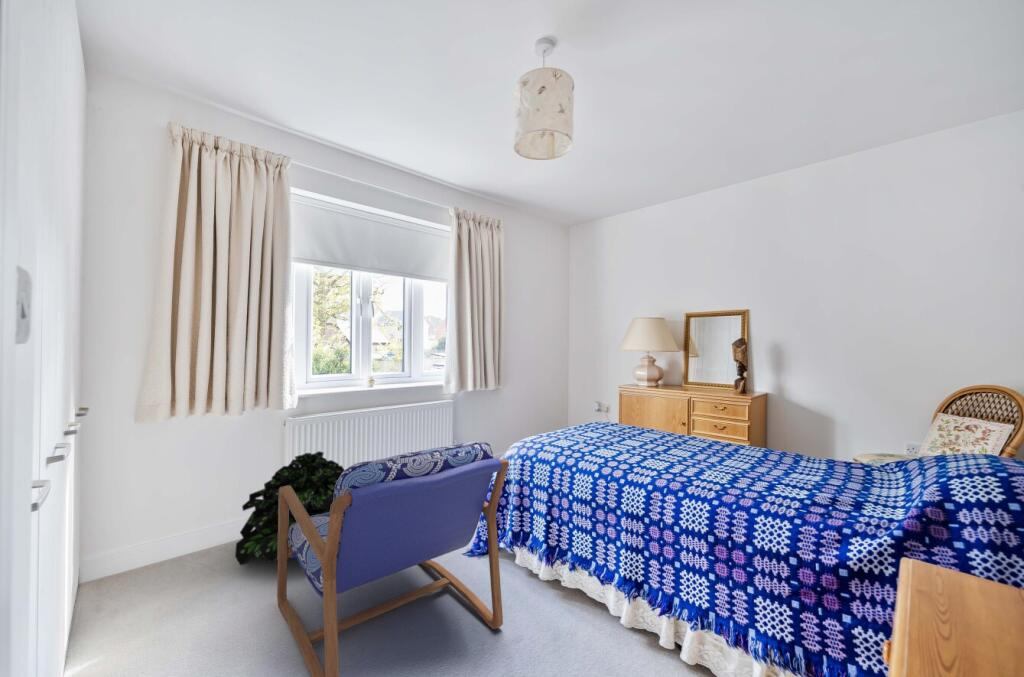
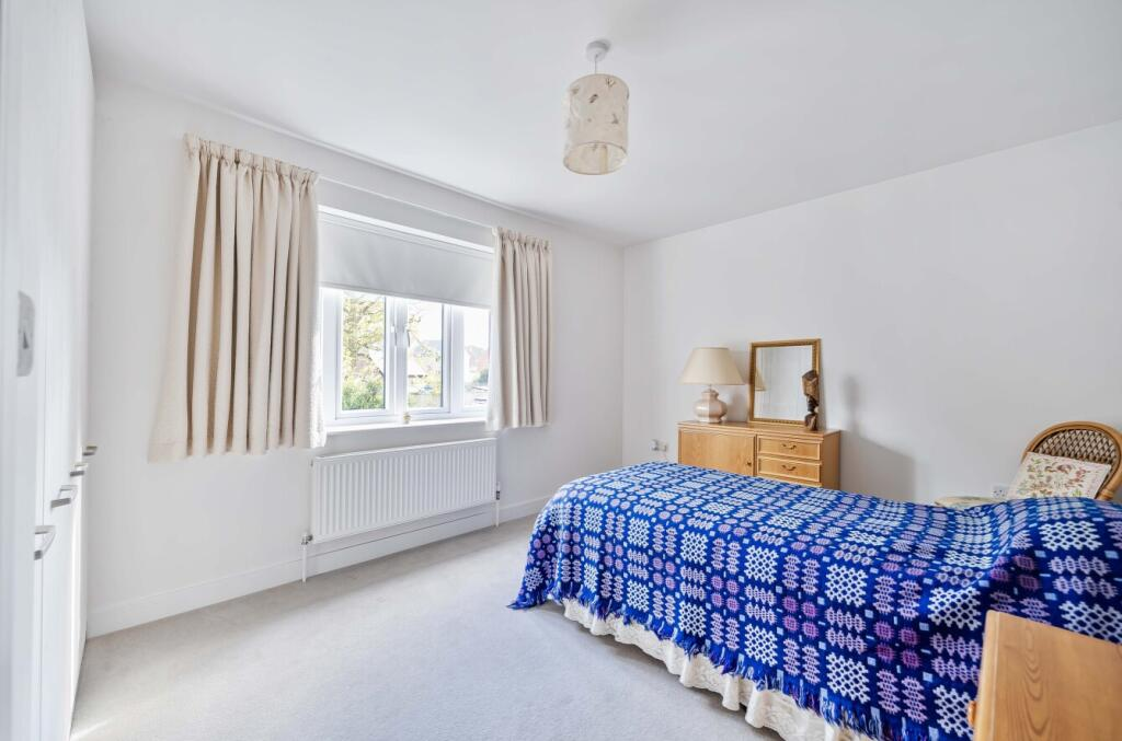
- armchair (386, 526)
- potted plant (301, 501)
